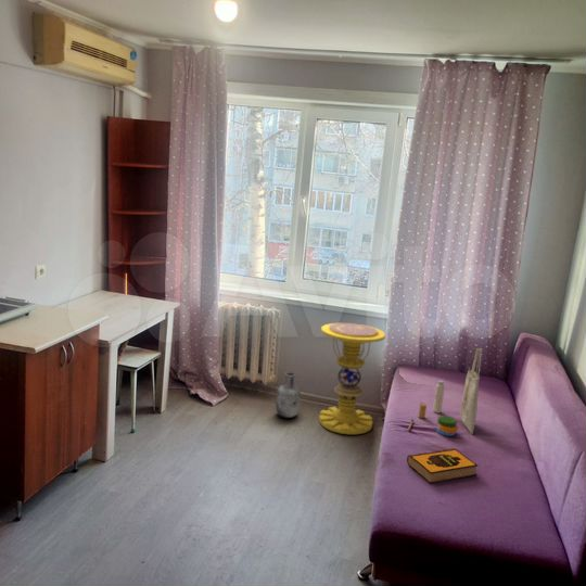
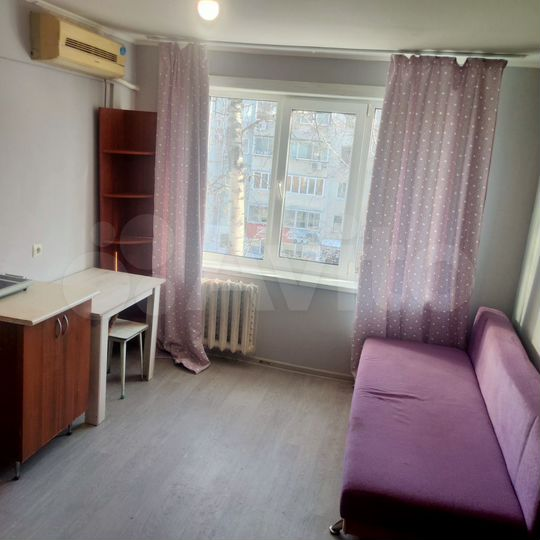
- tote bag (443, 384)
- vase (288, 395)
- hardback book (441, 463)
- side table (348, 377)
